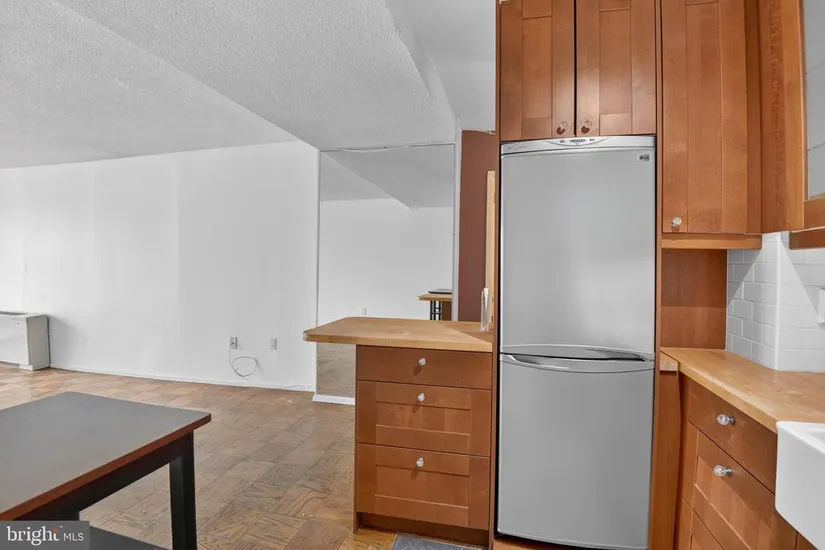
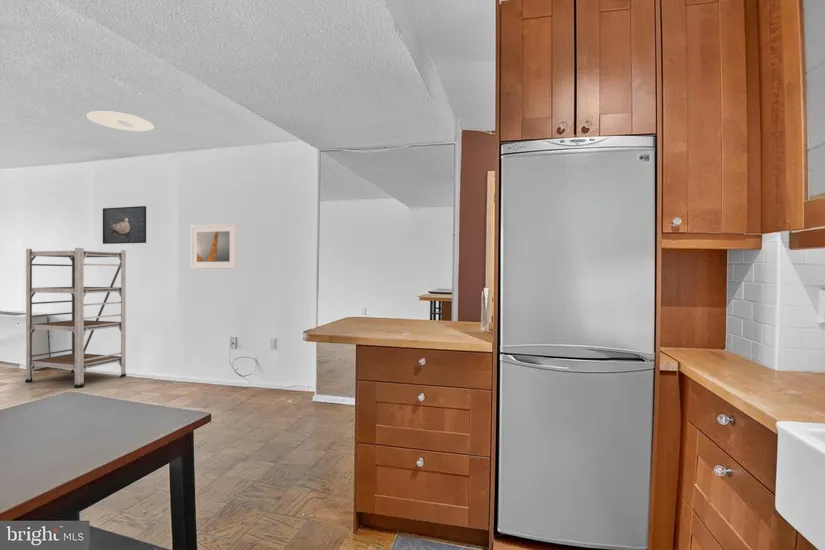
+ shelving unit (77, 314)
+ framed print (124, 225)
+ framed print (213, 246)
+ ceiling light (121, 119)
